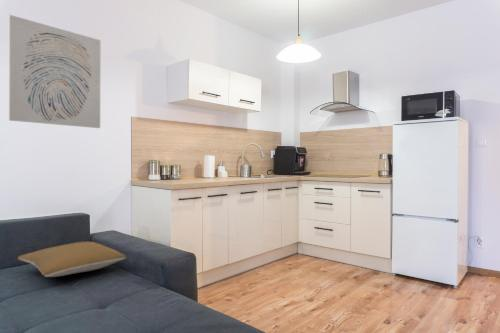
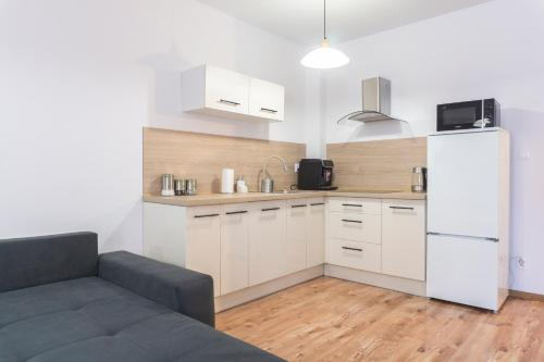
- pillow (72, 258)
- wall art (58, 76)
